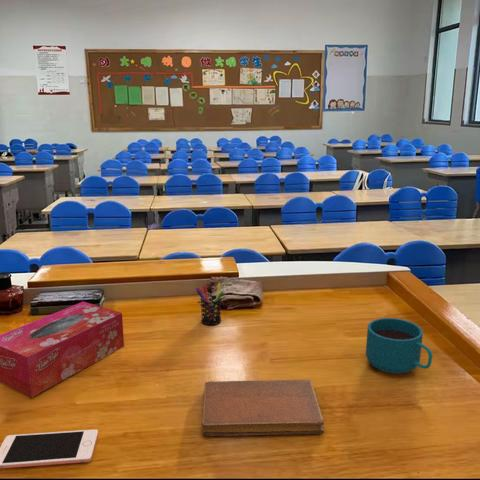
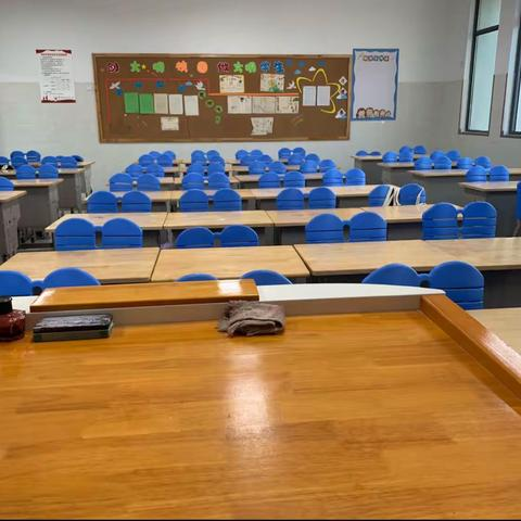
- notebook (260, 404)
- pen holder (212, 302)
- tissue box (60, 343)
- cell phone (47, 448)
- cup (400, 349)
